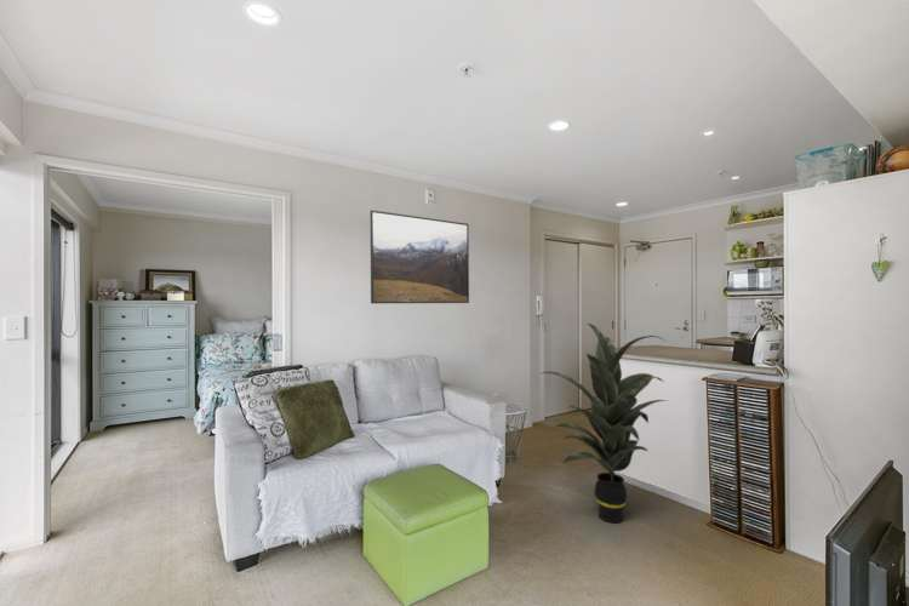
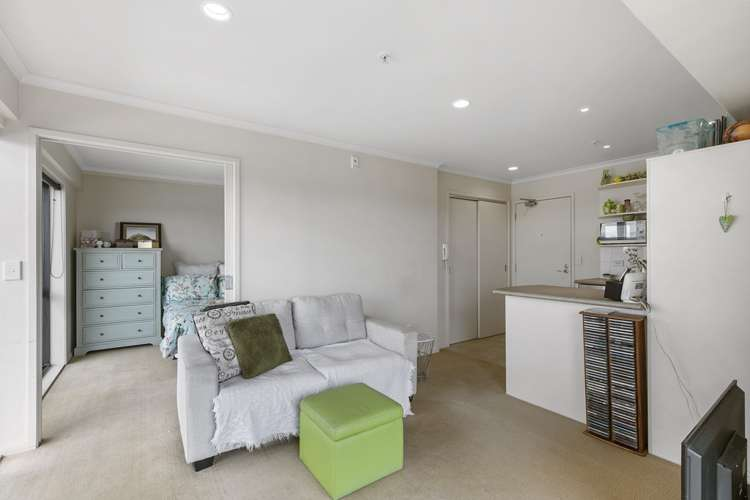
- indoor plant (606, 418)
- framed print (423, 259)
